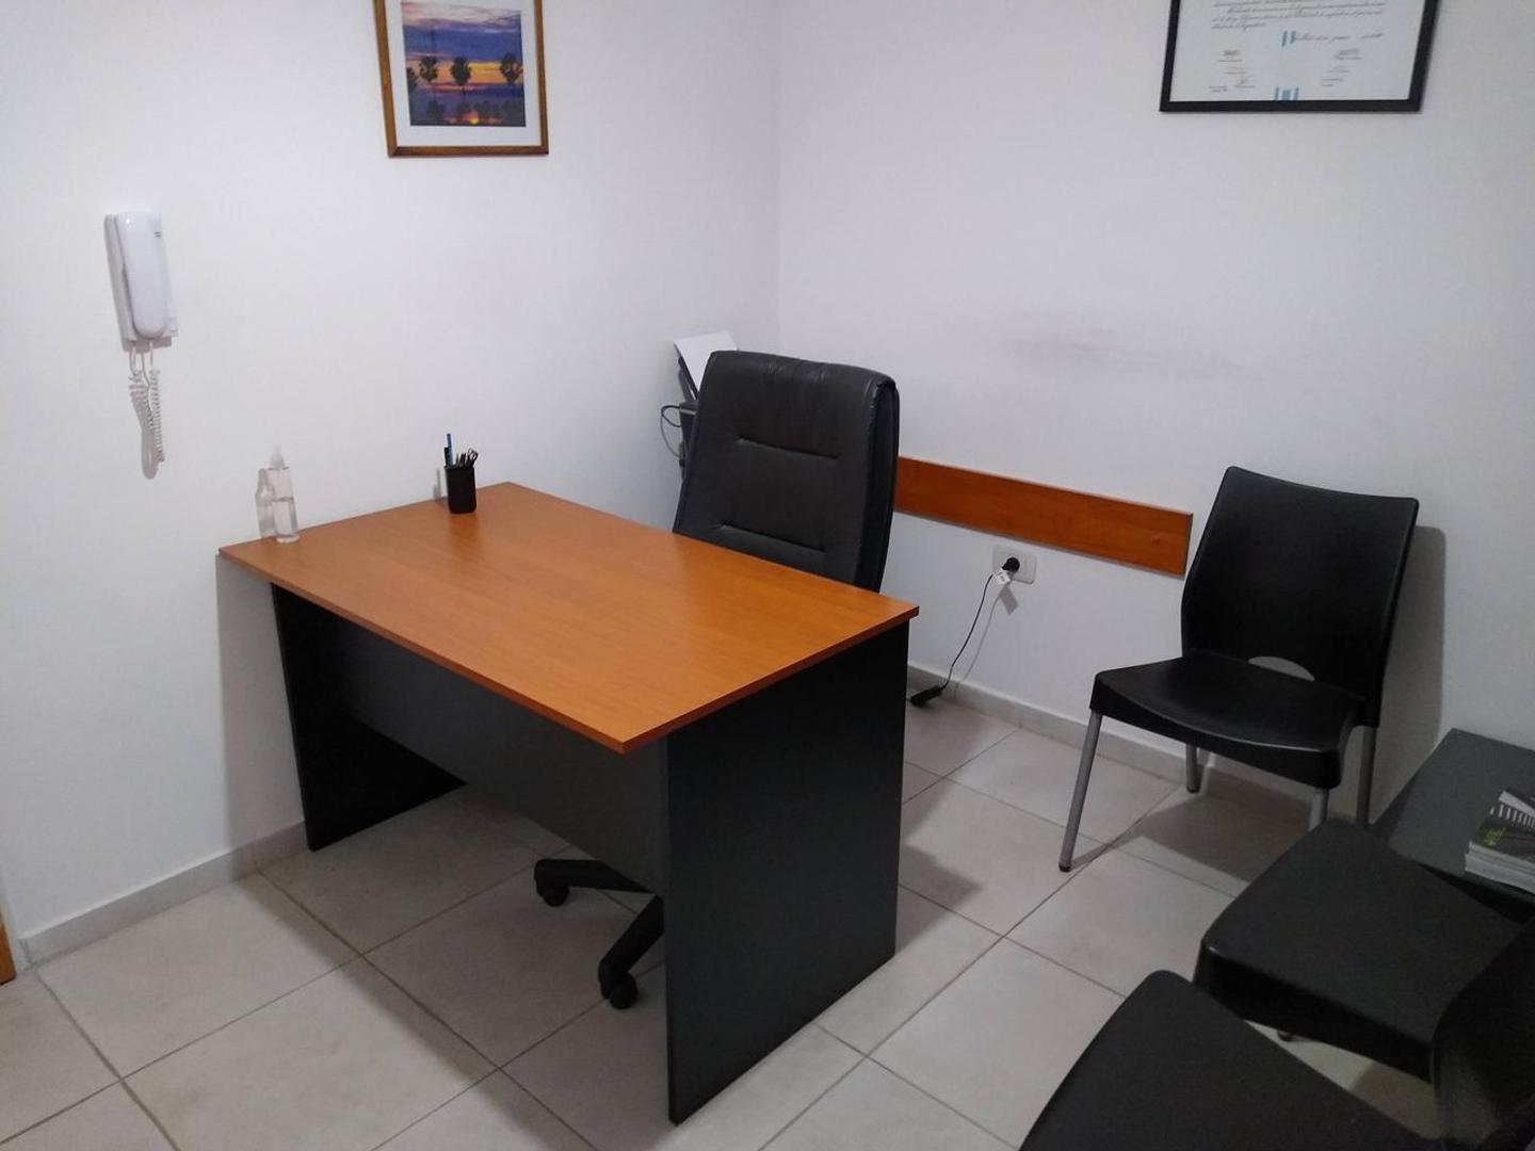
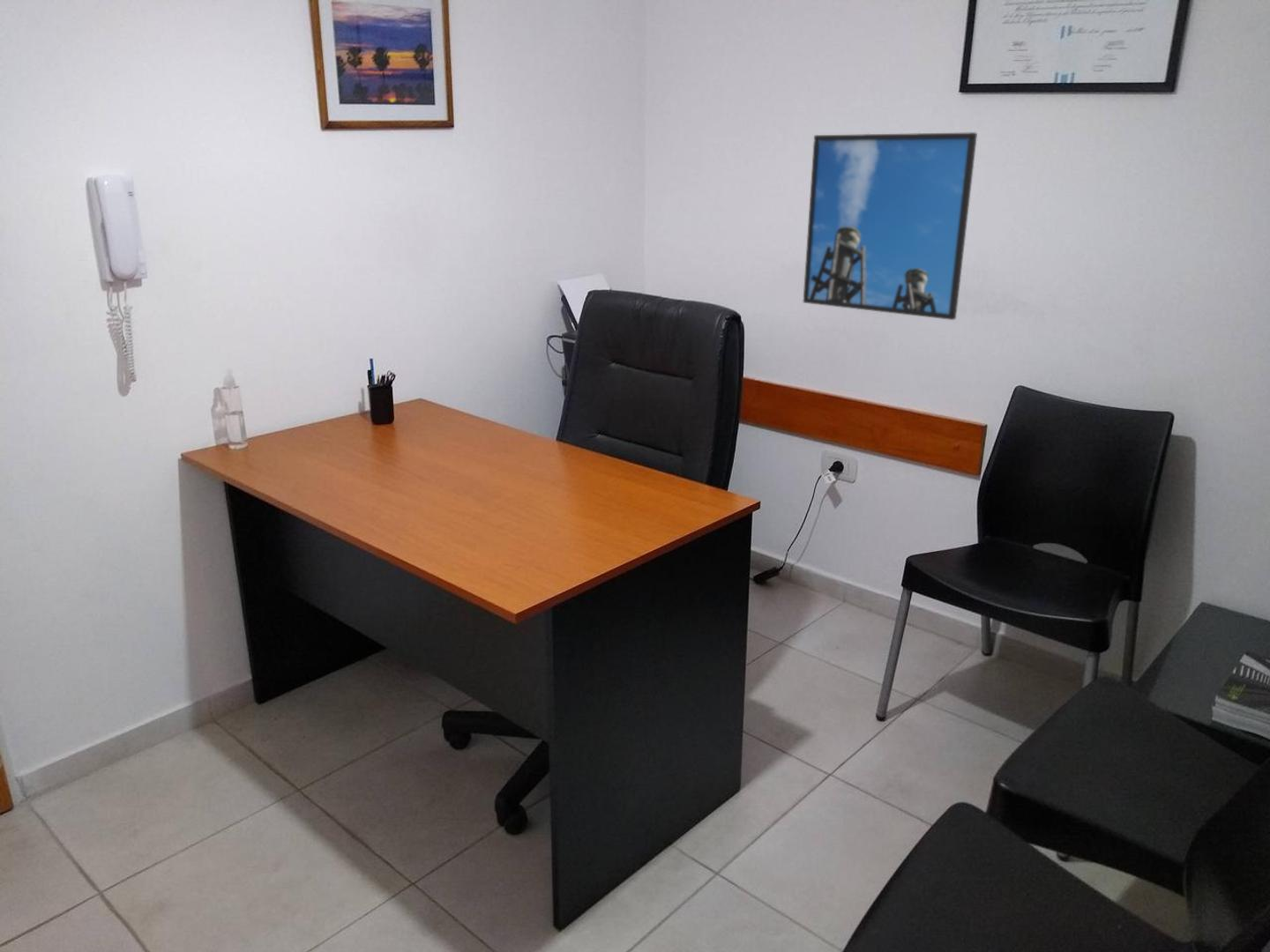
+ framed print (883, 224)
